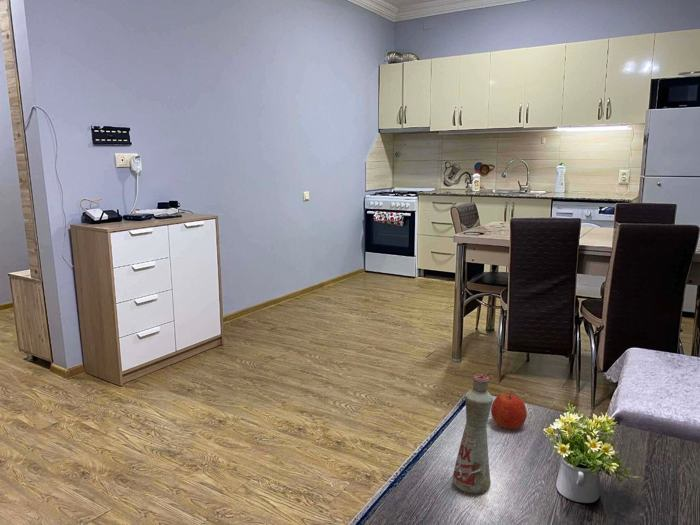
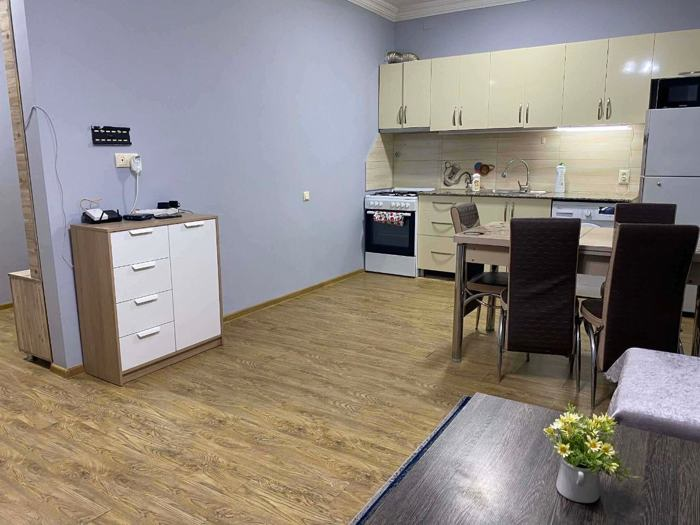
- bottle (473, 430)
- apple (509, 409)
